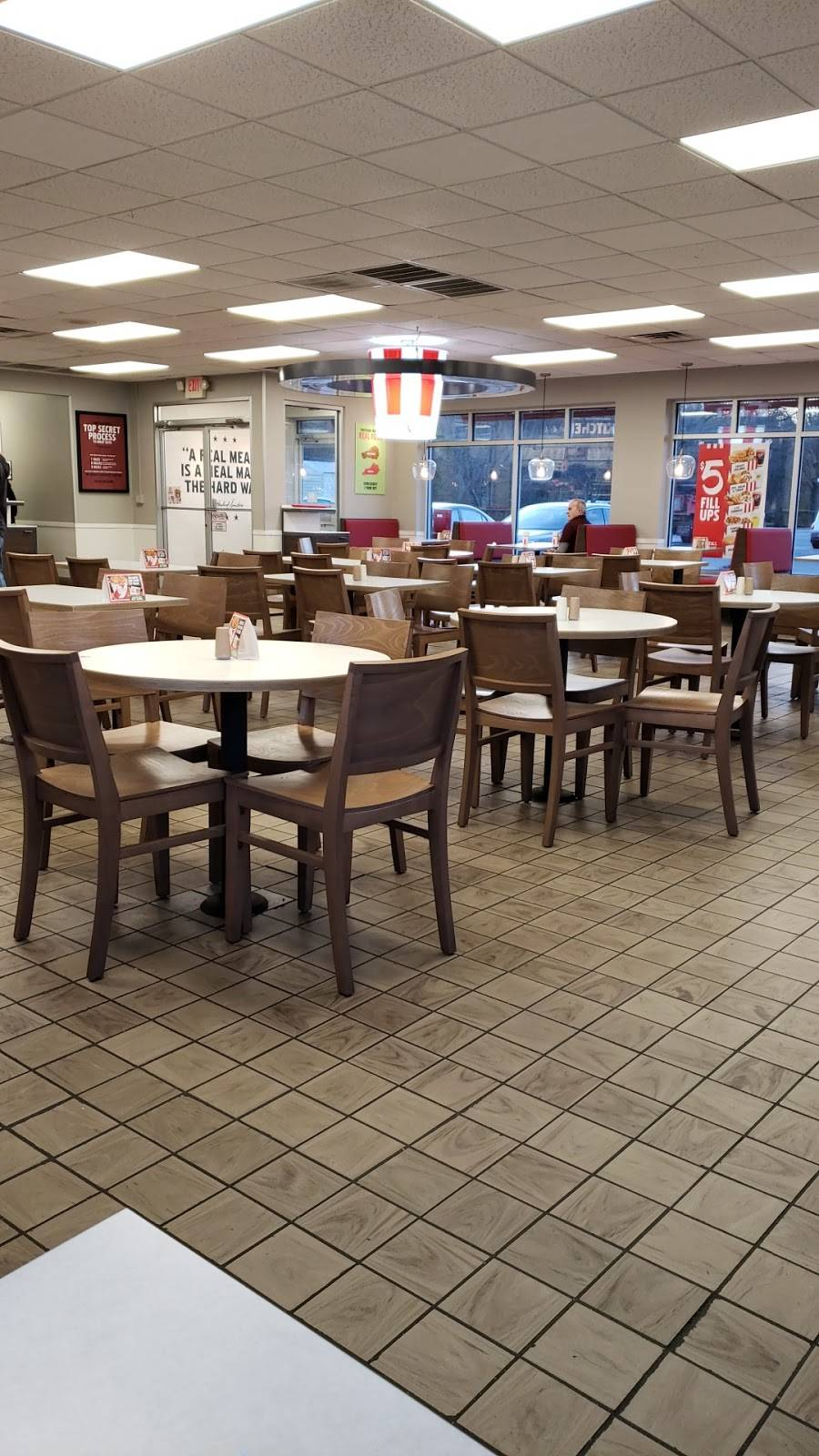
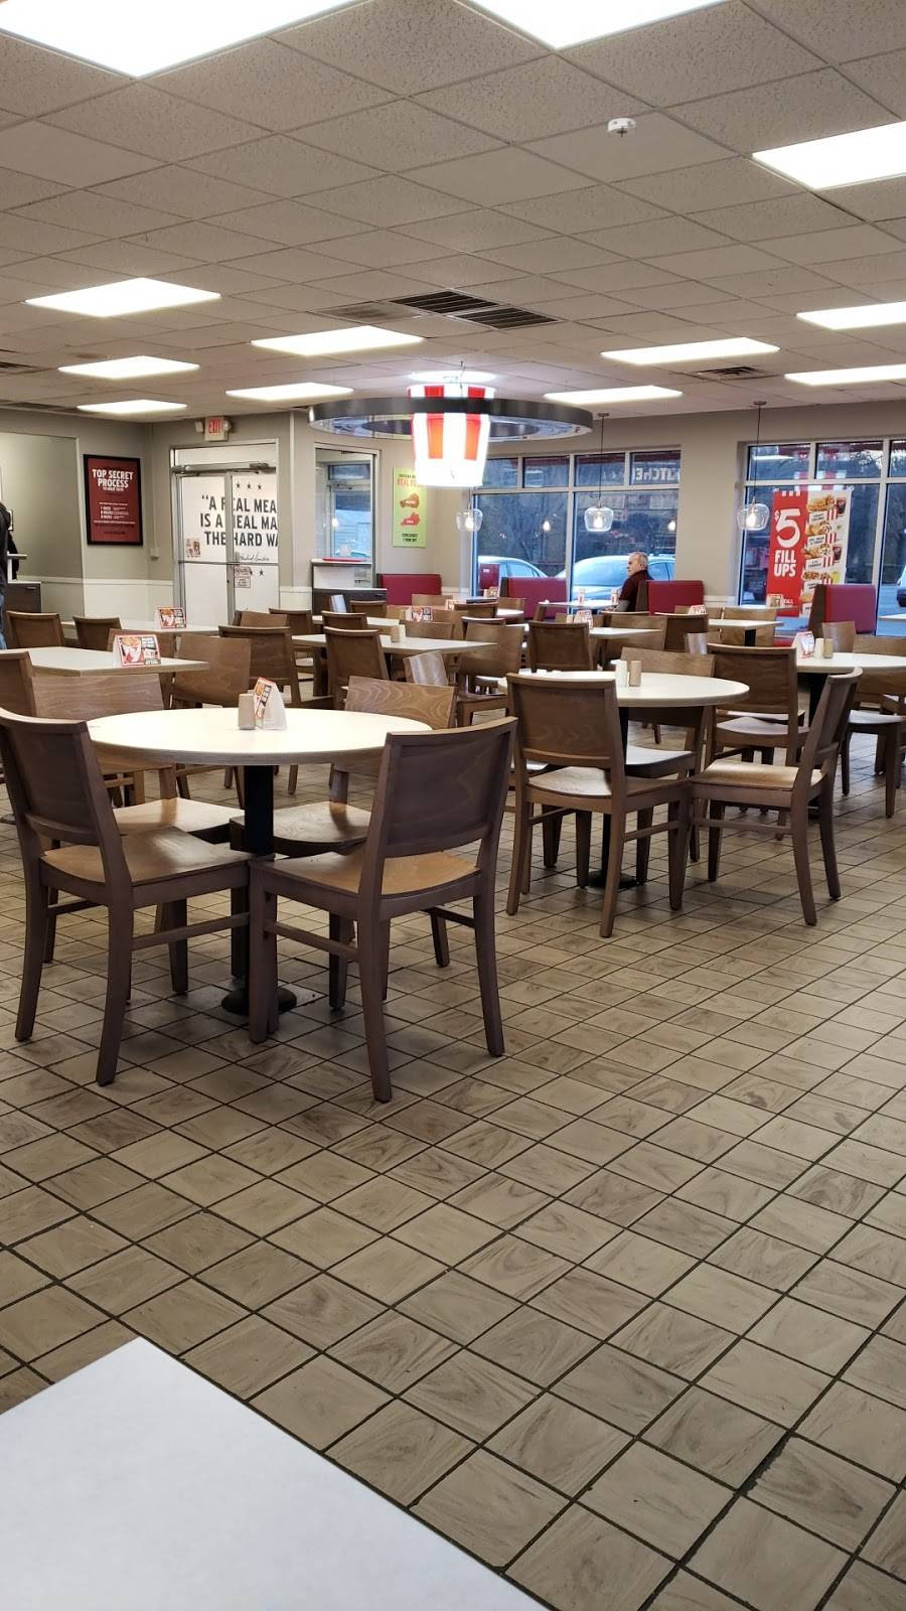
+ smoke detector (621, 128)
